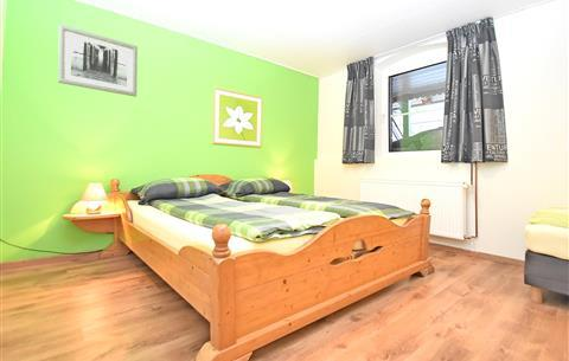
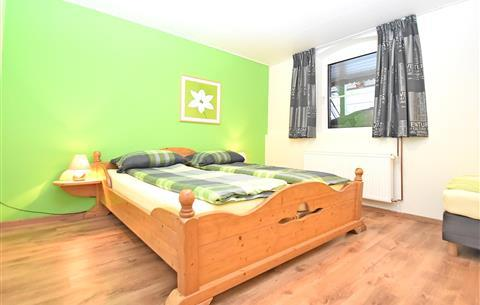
- wall art (100, 63)
